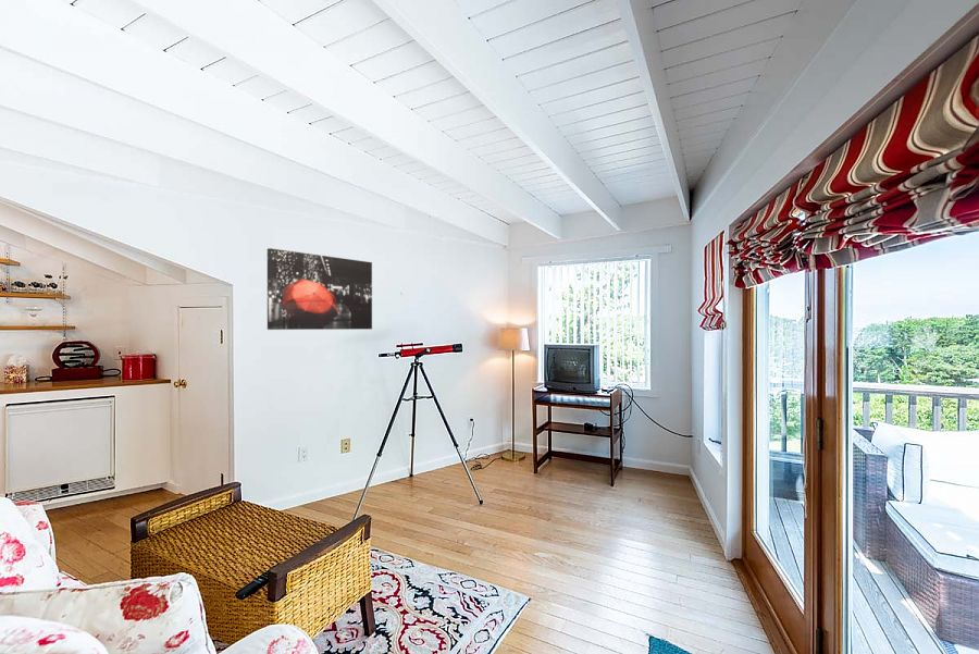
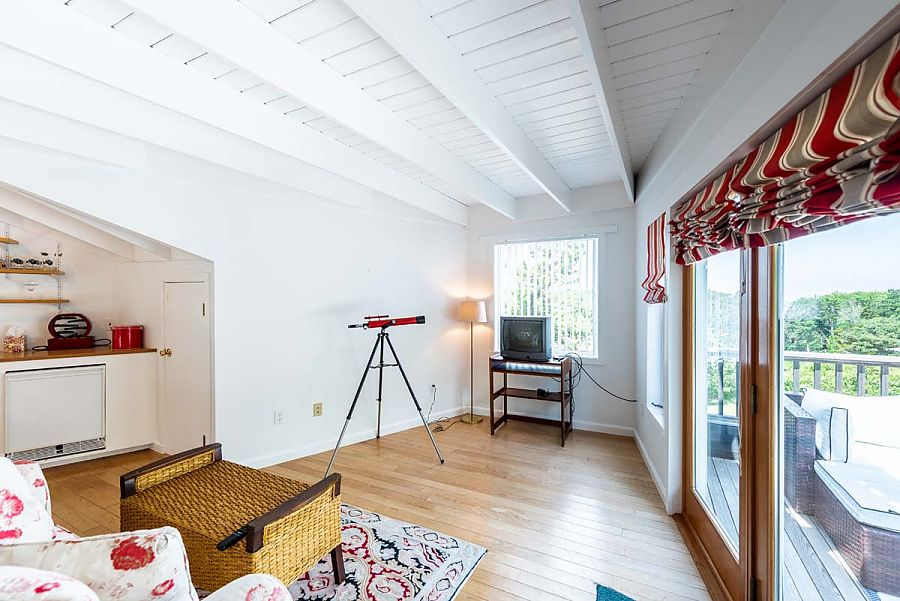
- wall art (324, 293)
